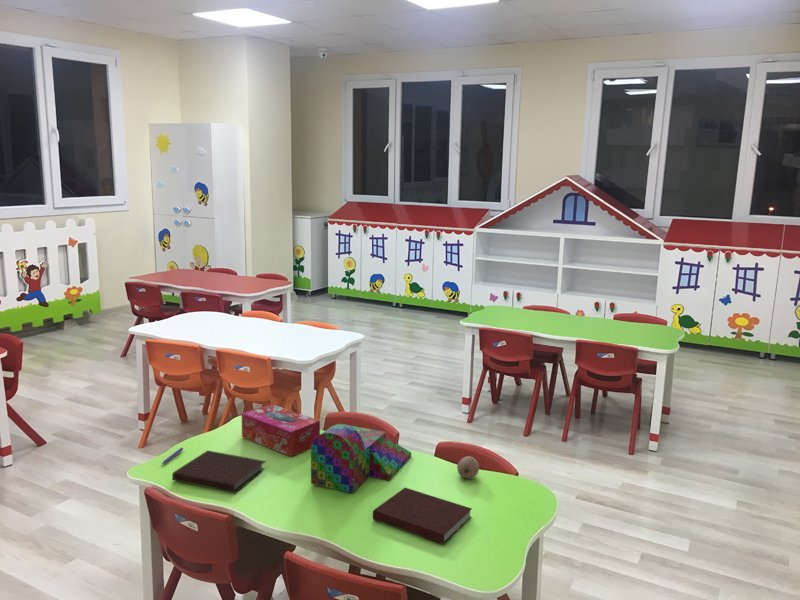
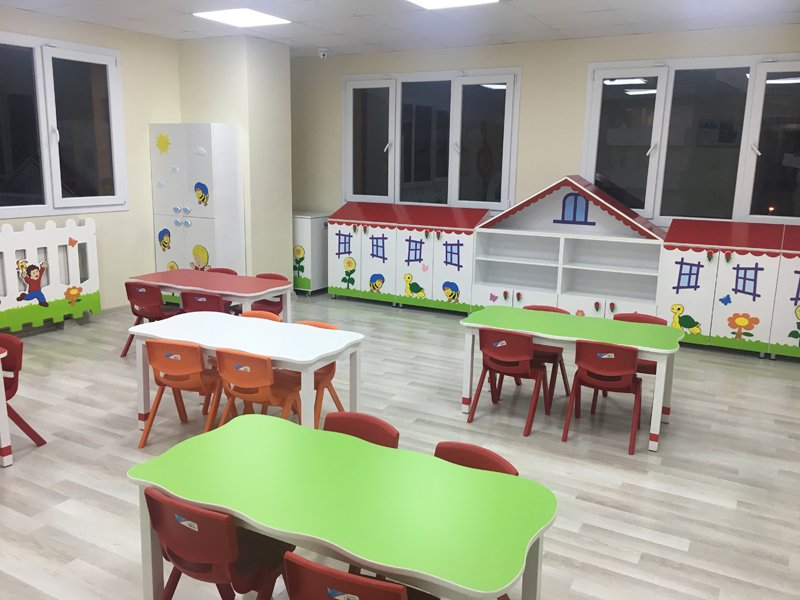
- fruit (467, 467)
- toy blocks (363, 444)
- tissue box (280, 428)
- pen (172, 455)
- notebook (220, 470)
- notebook (422, 514)
